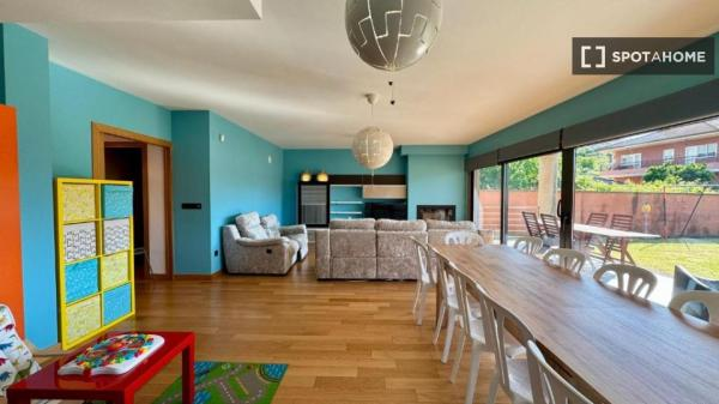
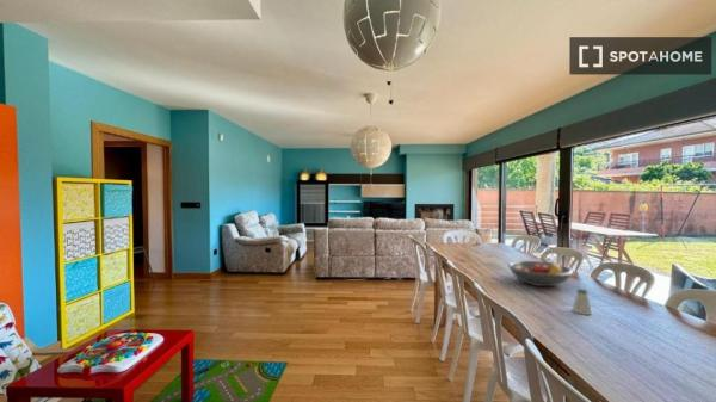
+ saltshaker (581, 301)
+ fruit bowl (538, 272)
